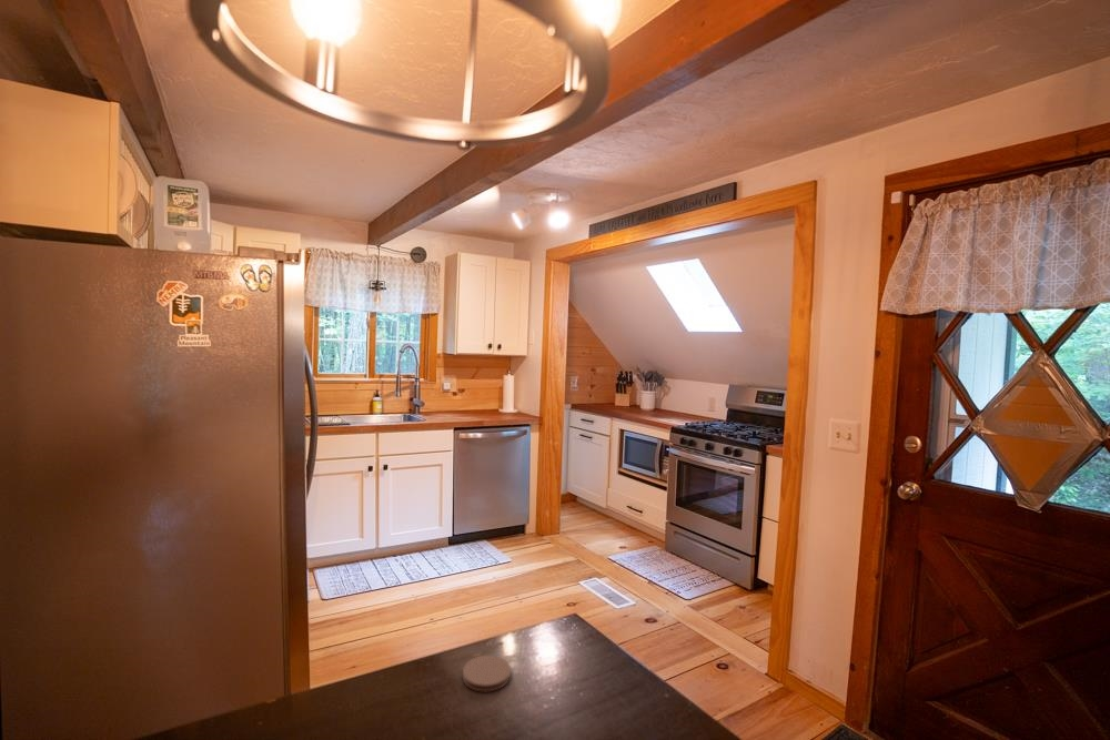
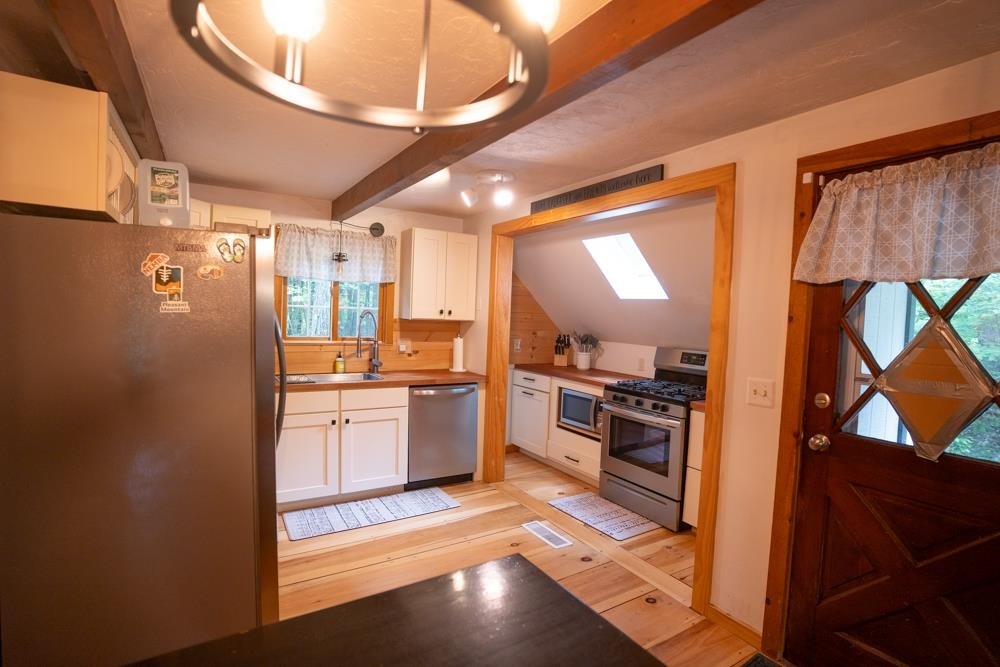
- coaster (486, 672)
